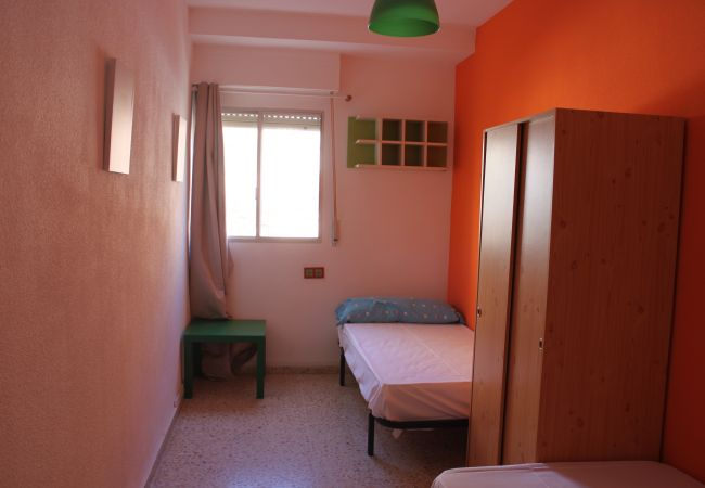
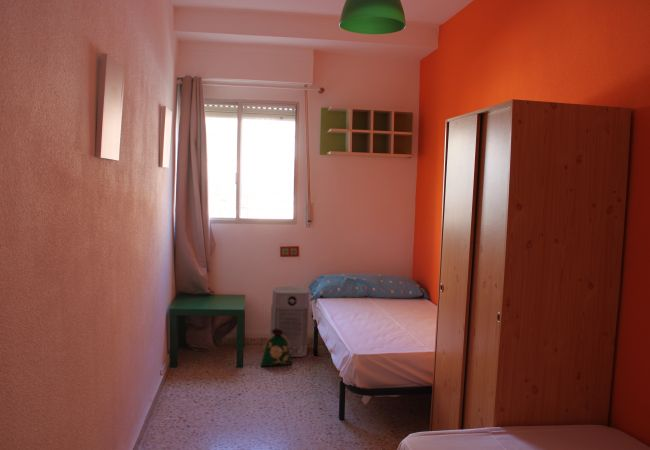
+ air purifier (289, 320)
+ bag (277, 347)
